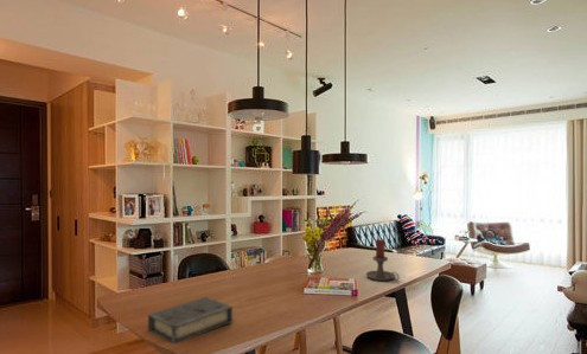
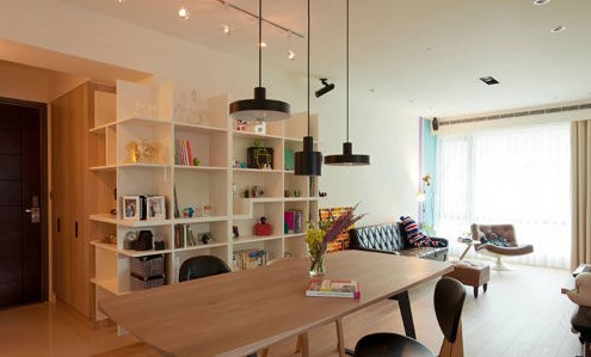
- book (191, 317)
- candle holder (383, 258)
